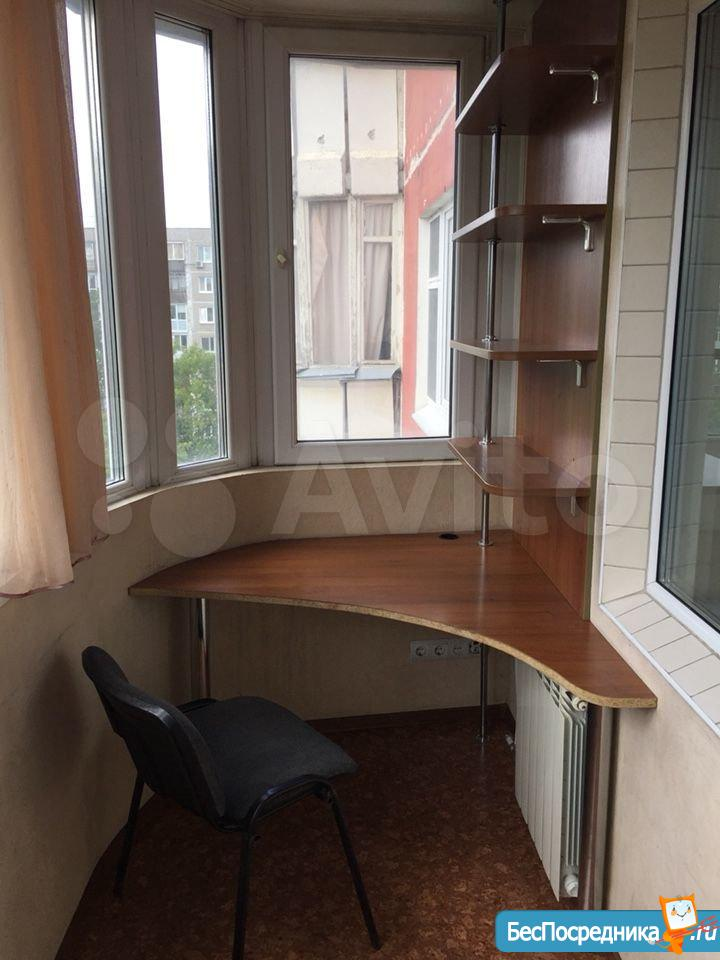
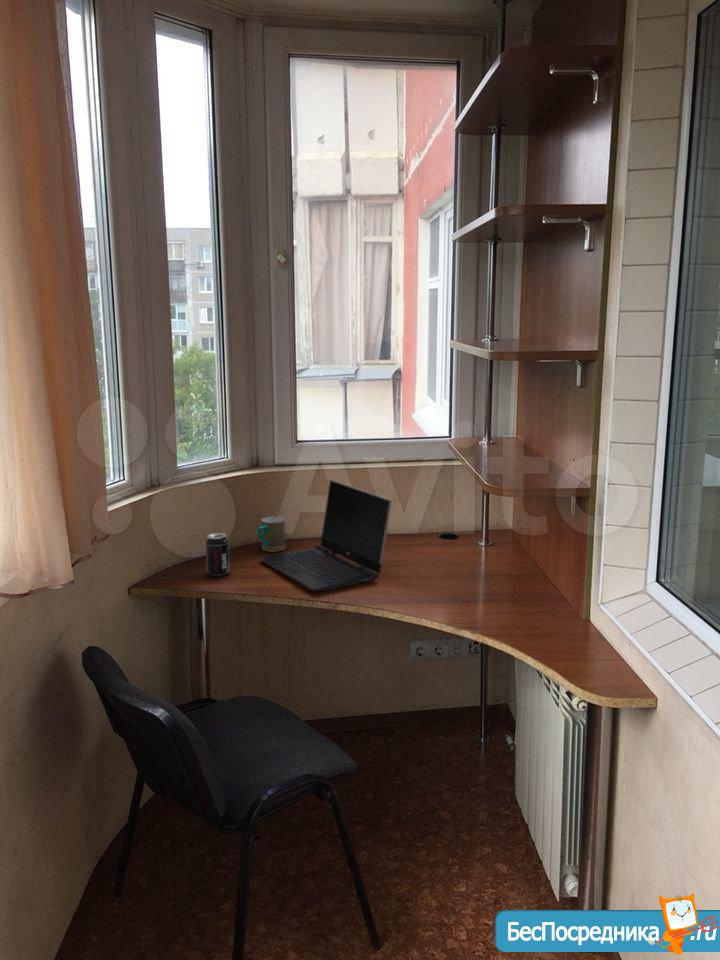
+ mug (270, 535)
+ laptop computer (322, 532)
+ beverage can (217, 554)
